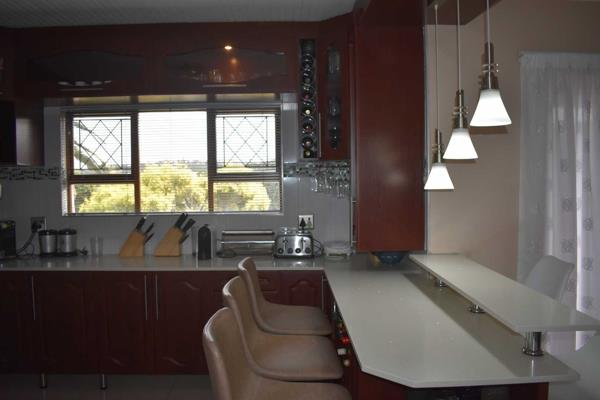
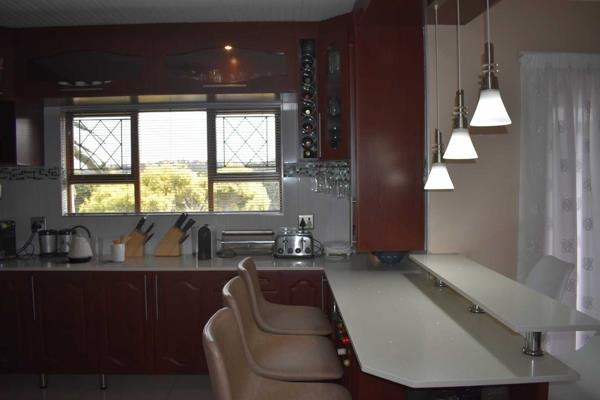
+ utensil holder (121, 248)
+ kettle (79, 243)
